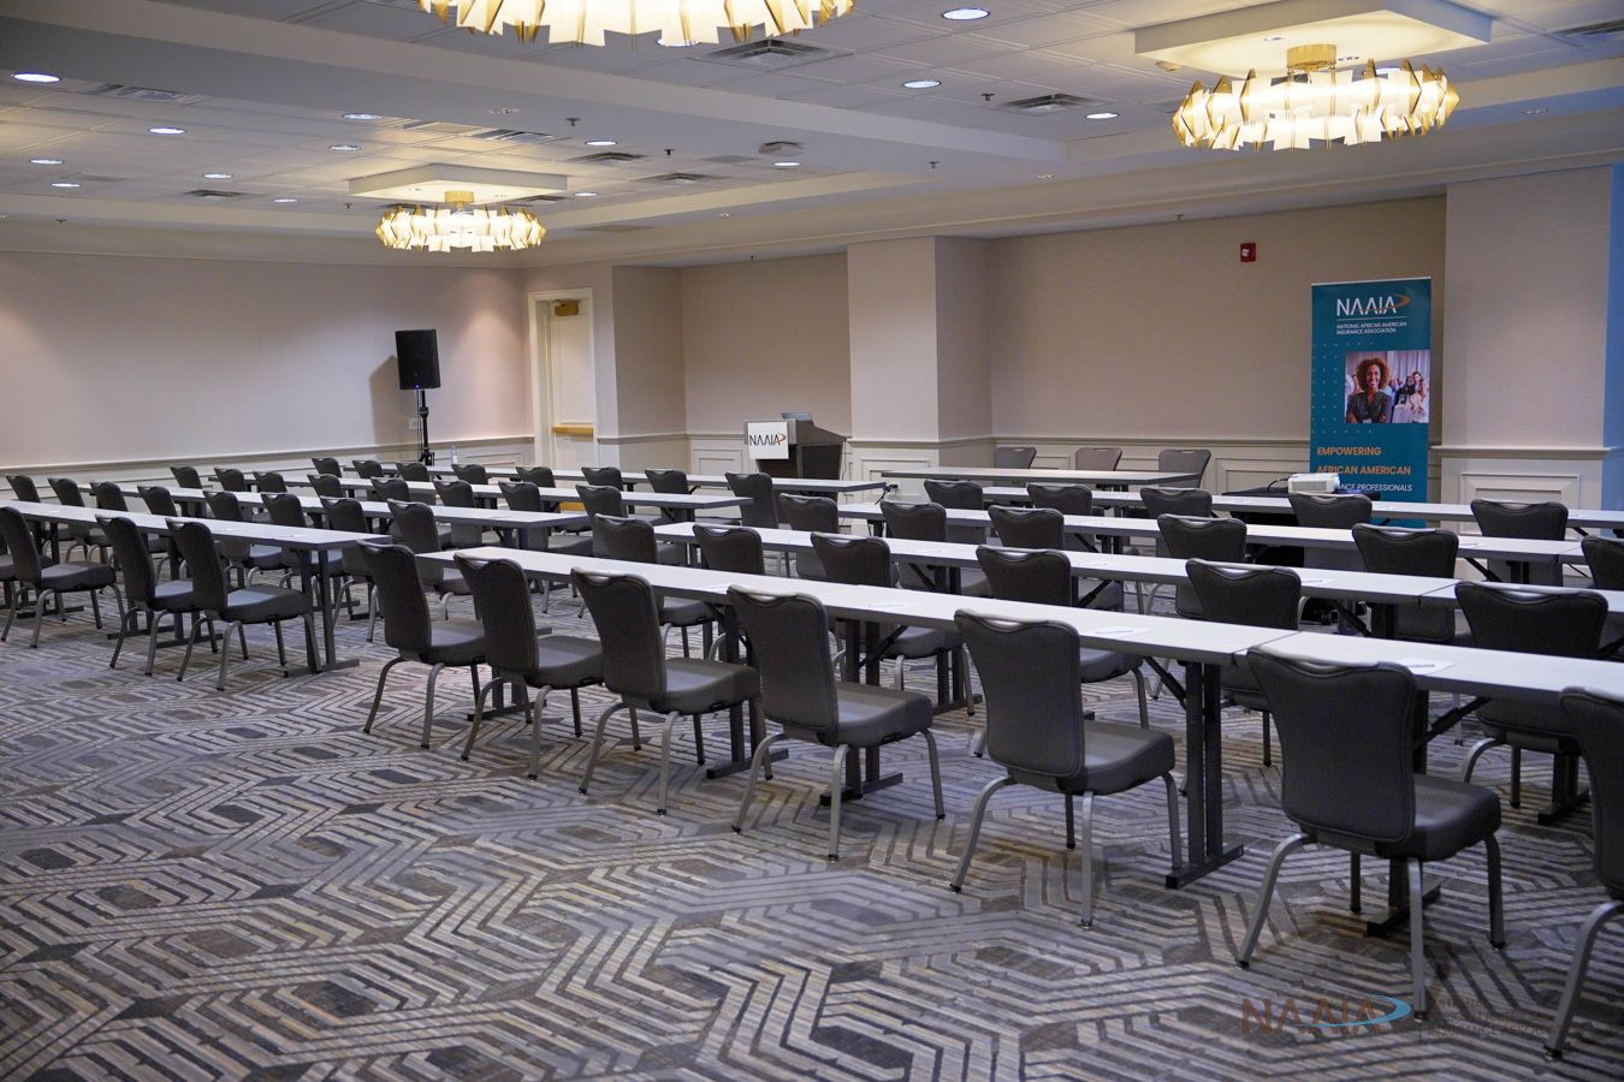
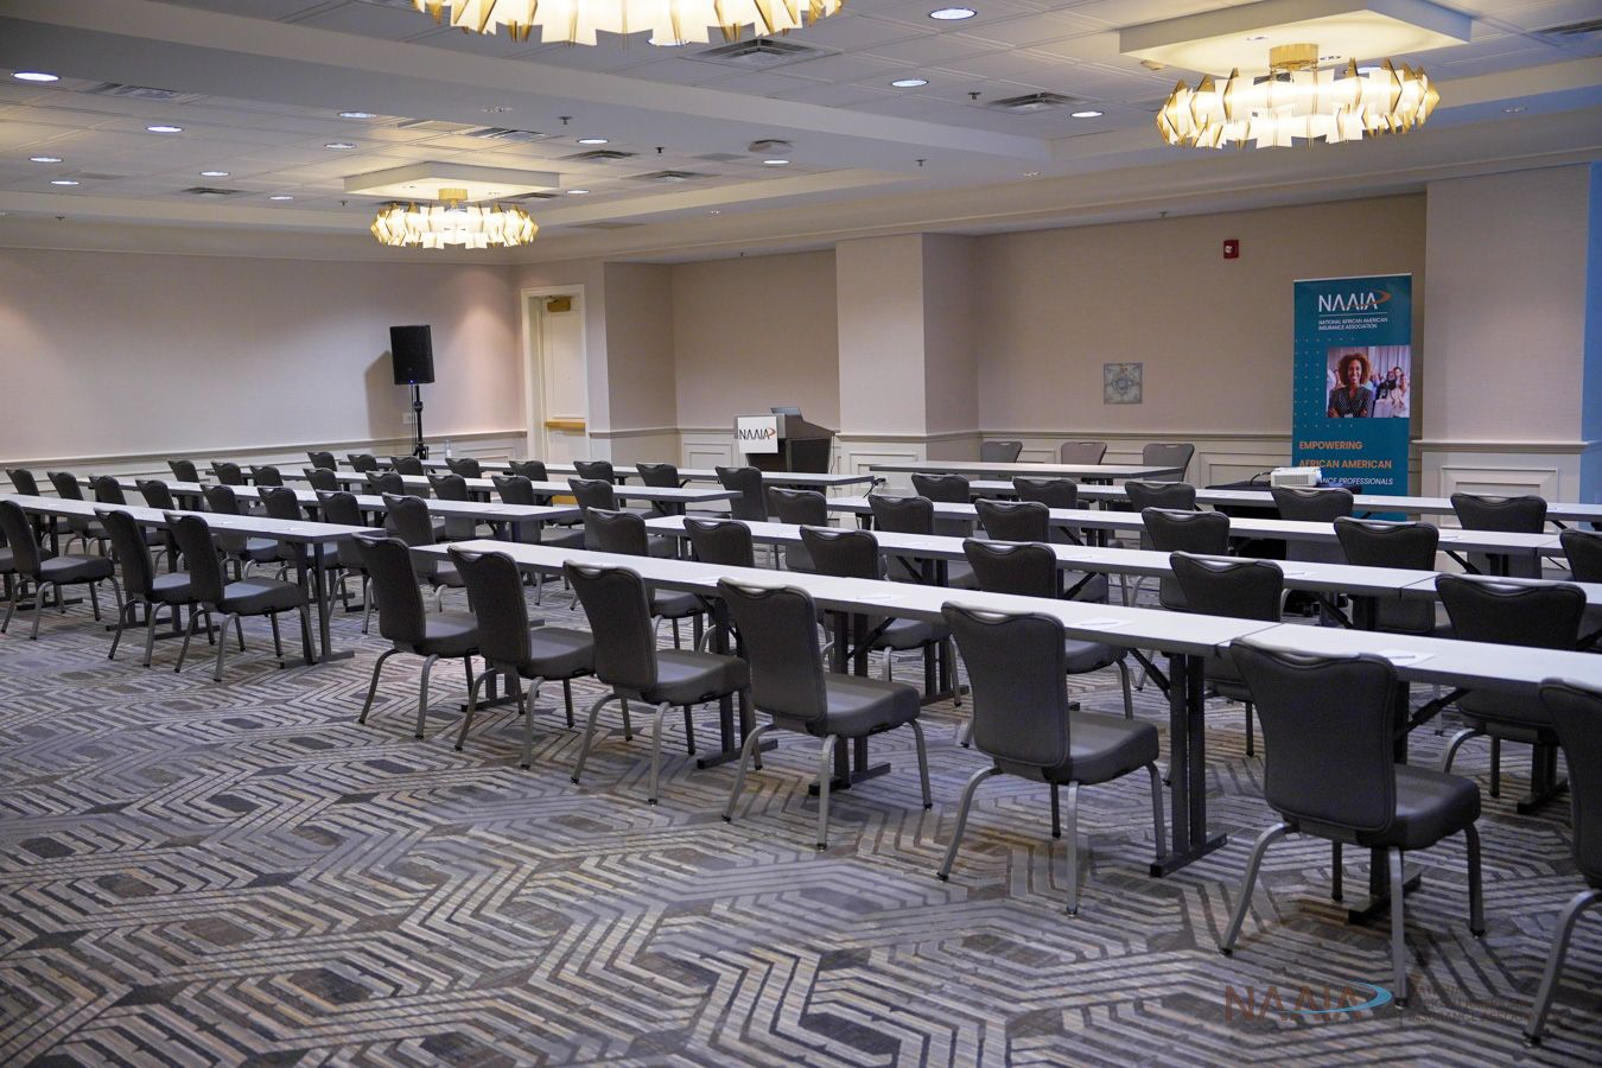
+ wall art (1123, 384)
